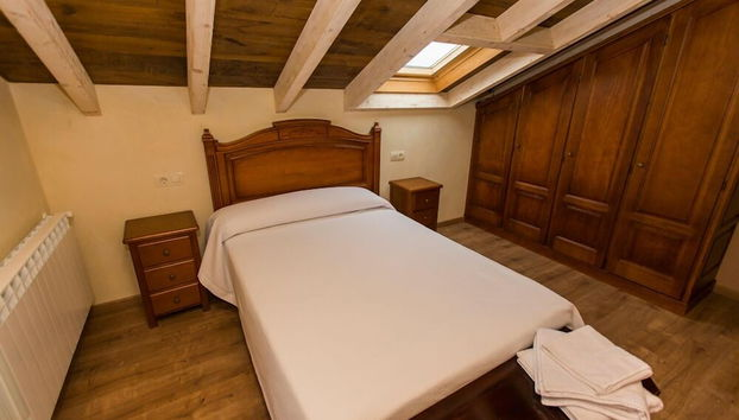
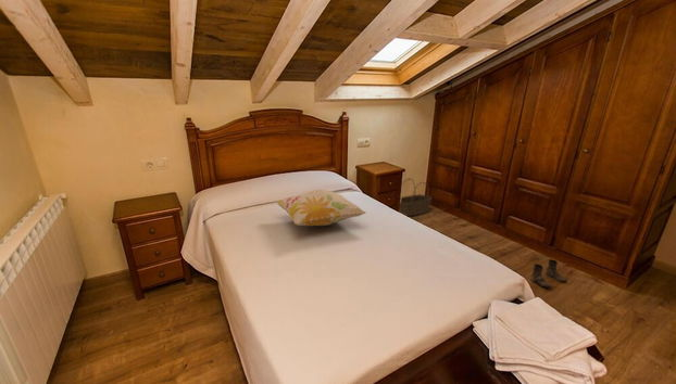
+ basket (413, 196)
+ decorative pillow (318, 207)
+ boots (550, 273)
